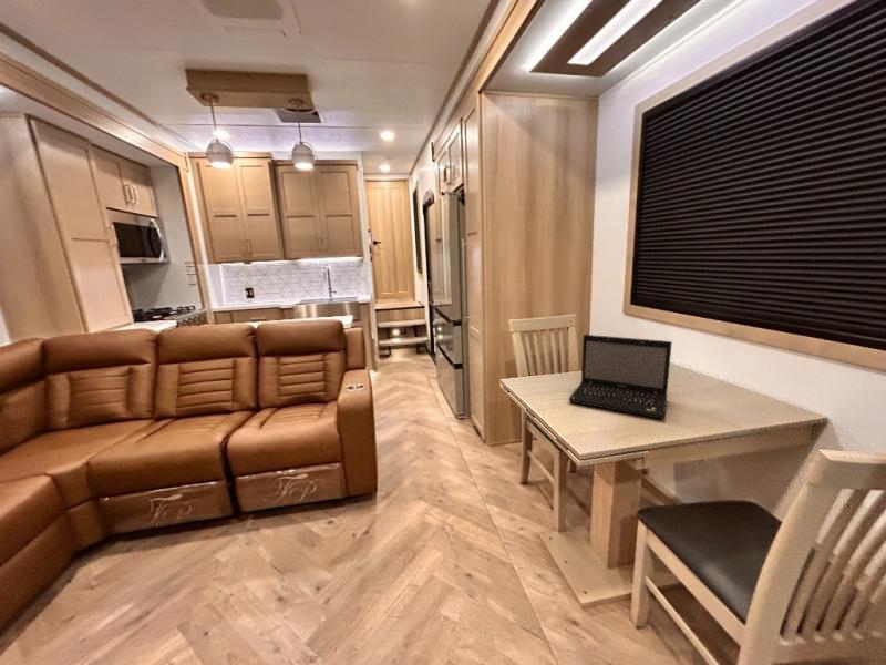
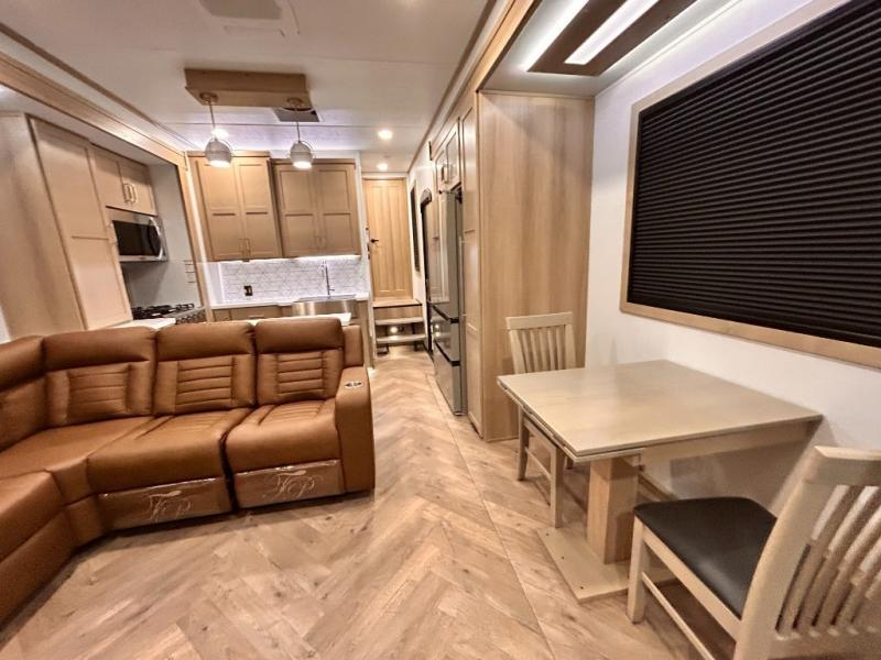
- laptop (619, 372)
